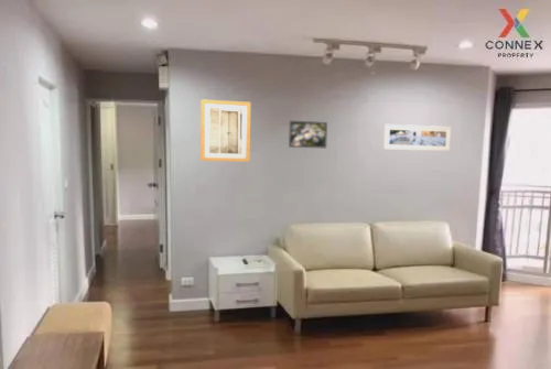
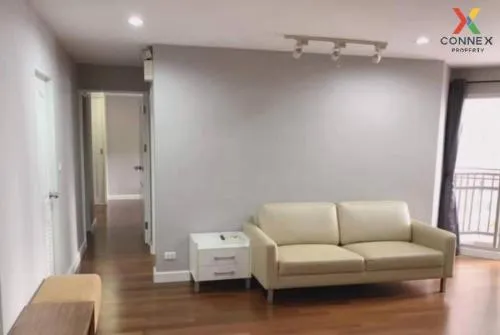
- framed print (418, 138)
- wall art (225, 131)
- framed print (307, 134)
